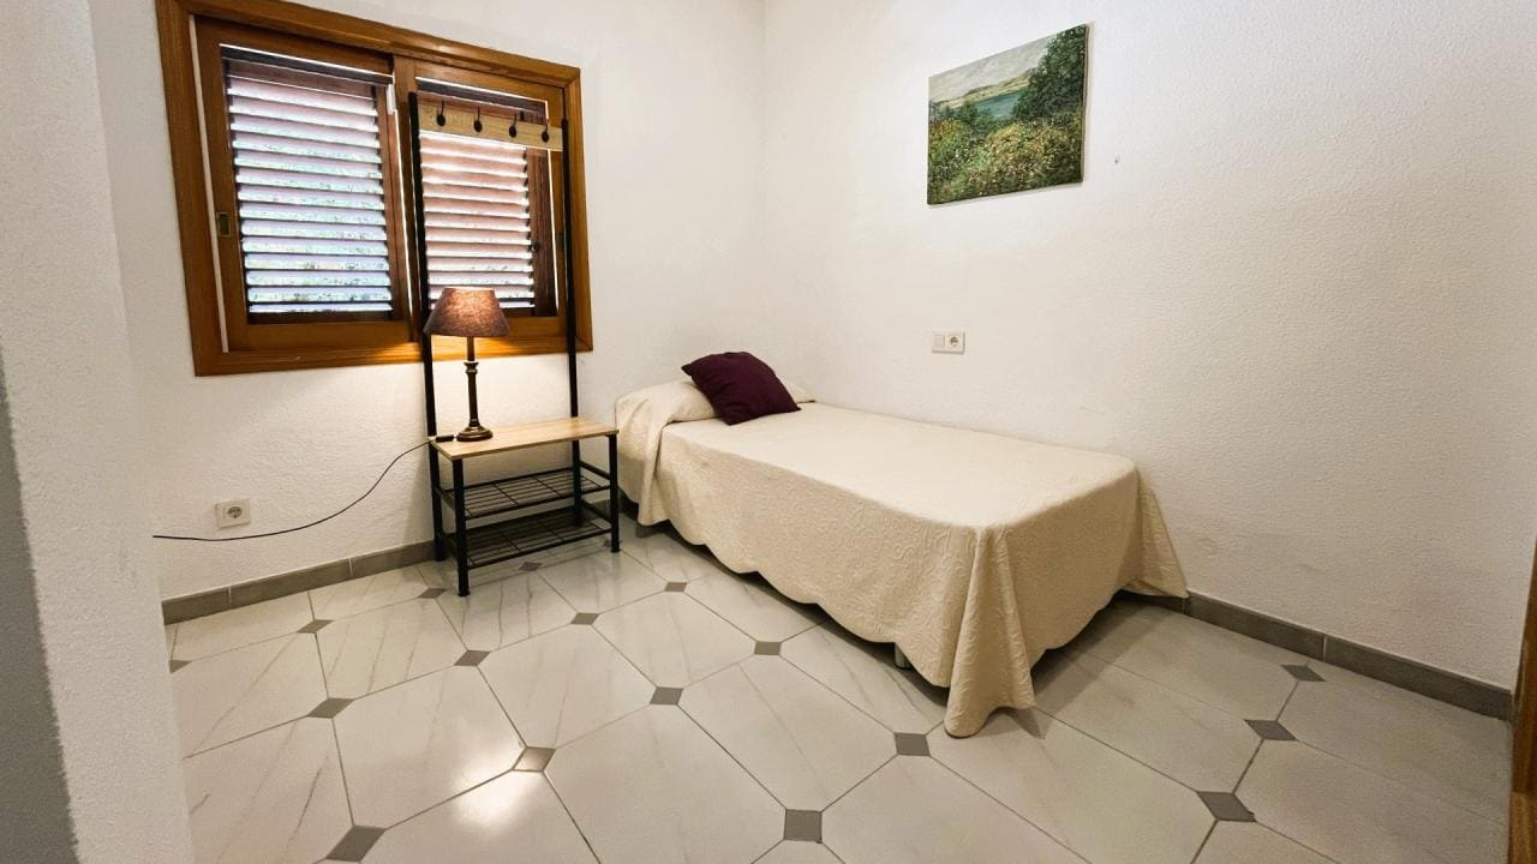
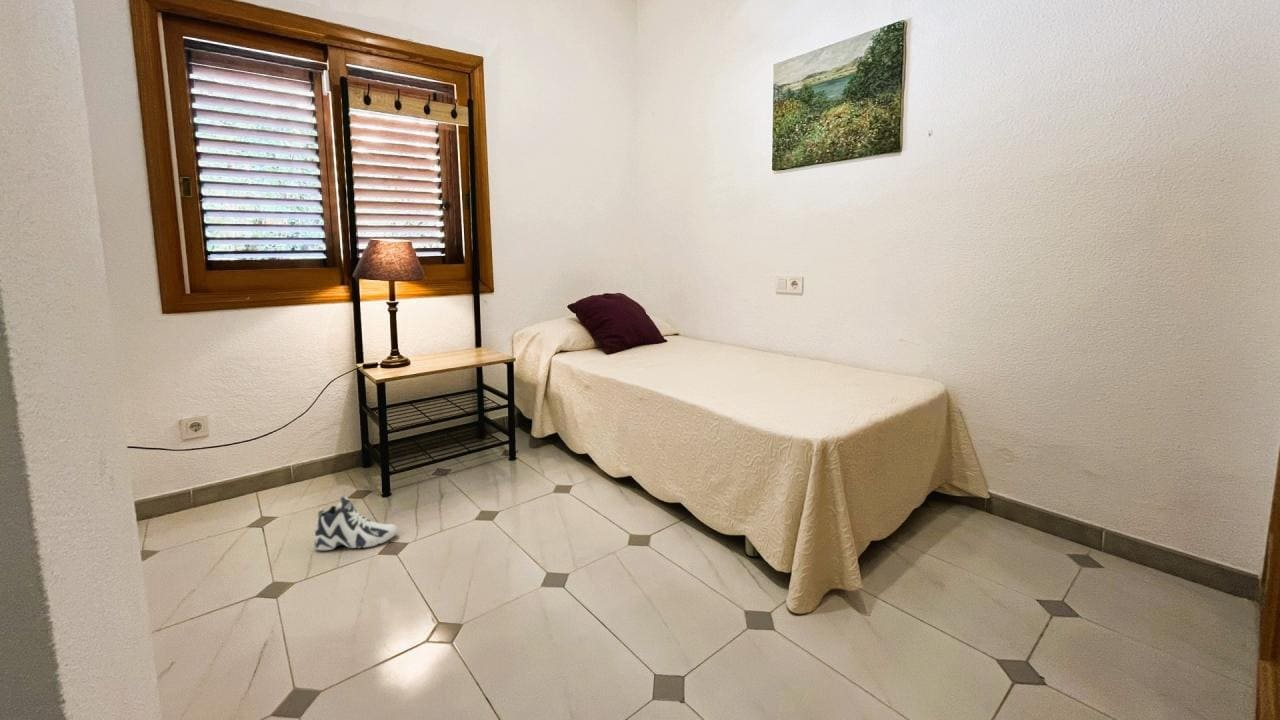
+ sneaker (355, 519)
